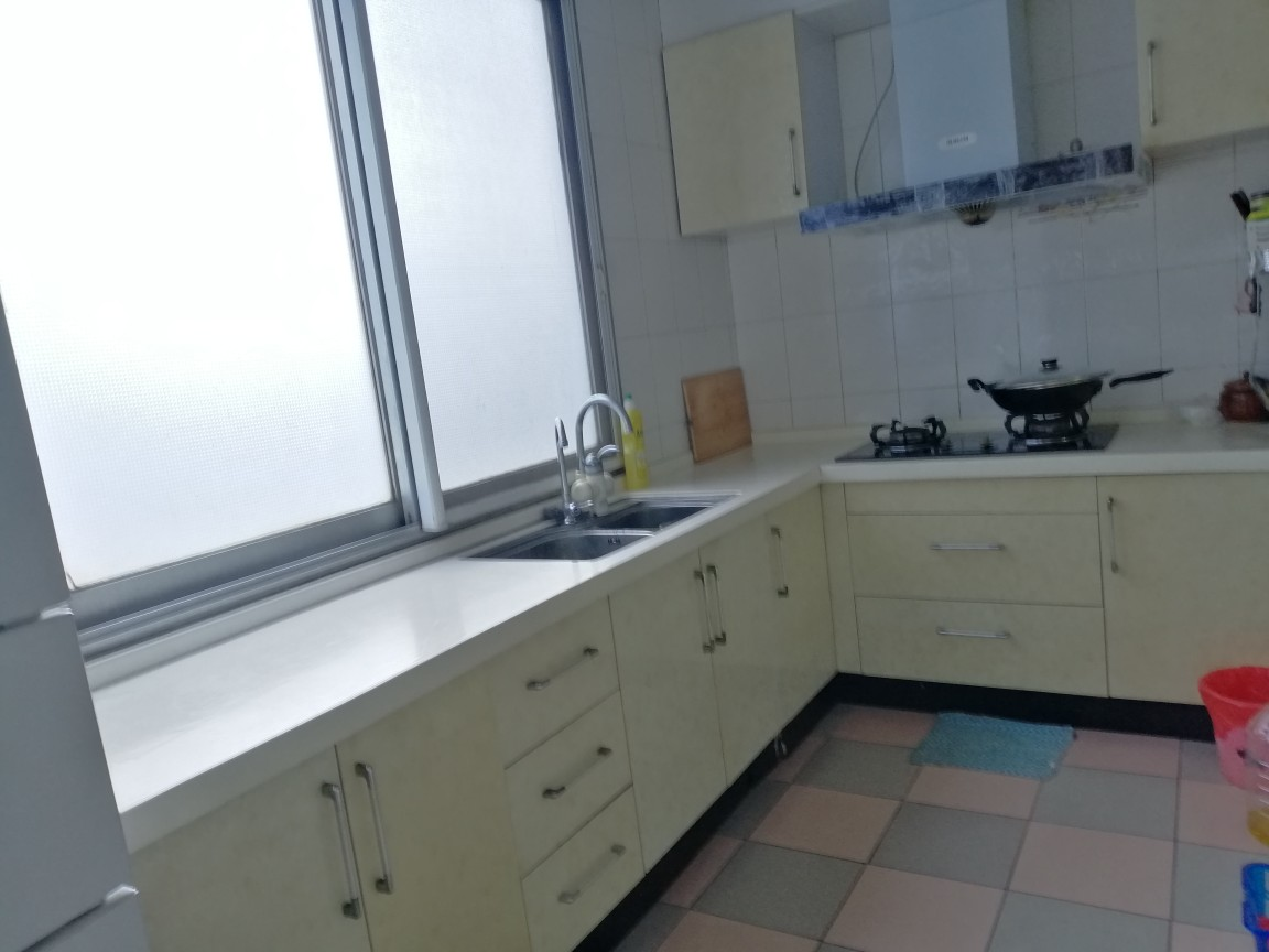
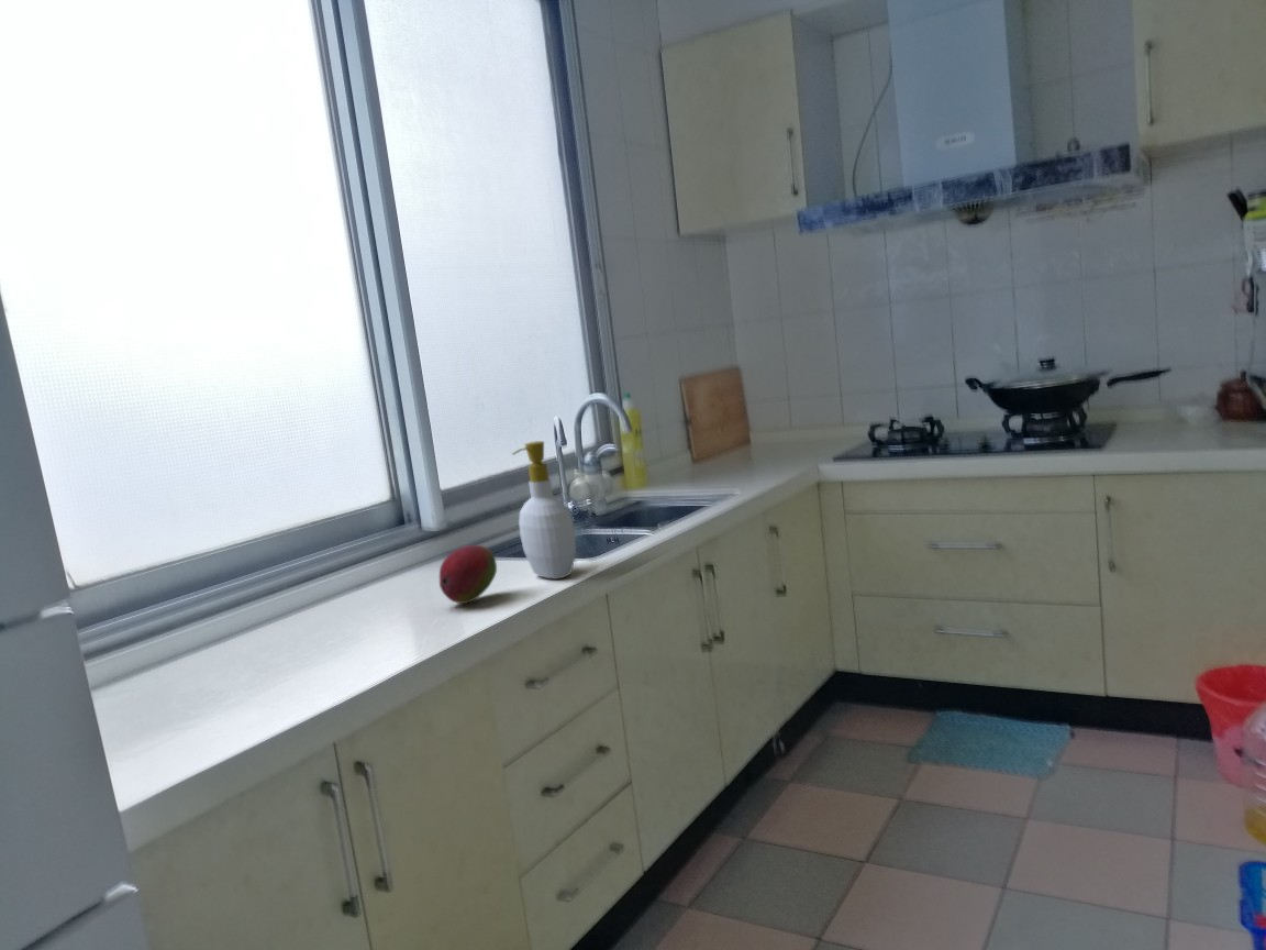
+ fruit (469, 573)
+ soap bottle (541, 509)
